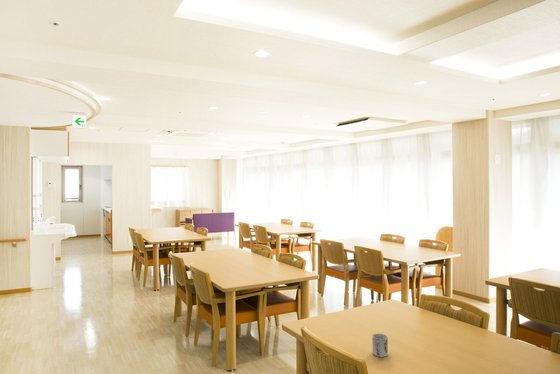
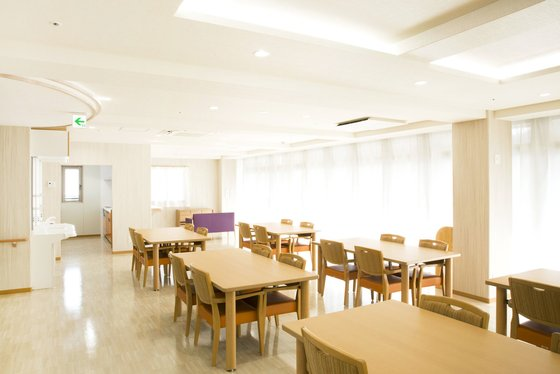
- cup (379, 346)
